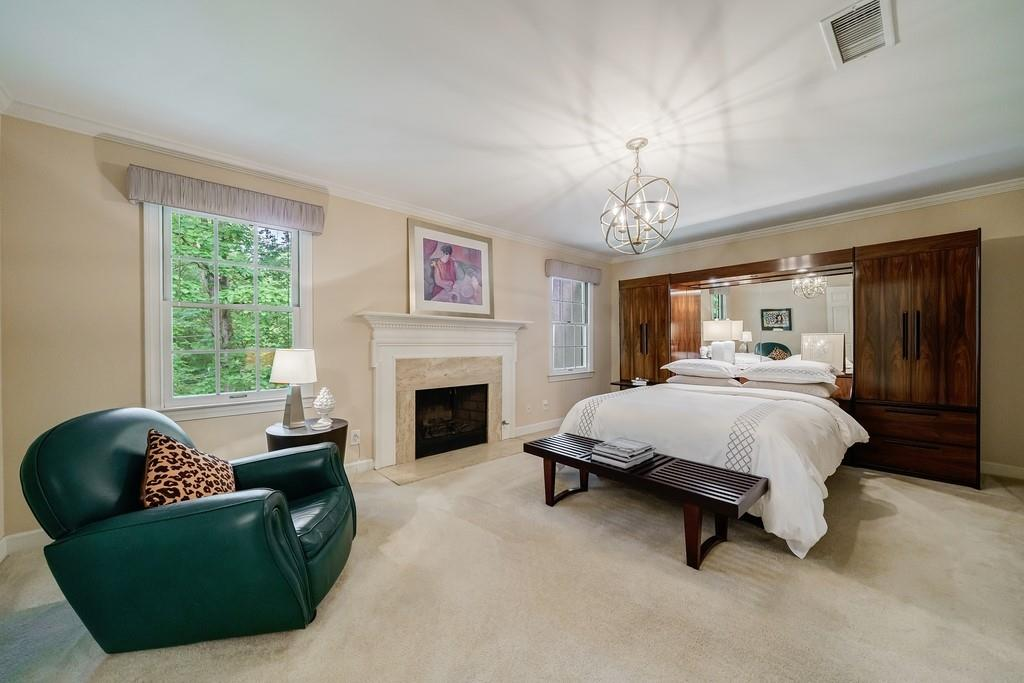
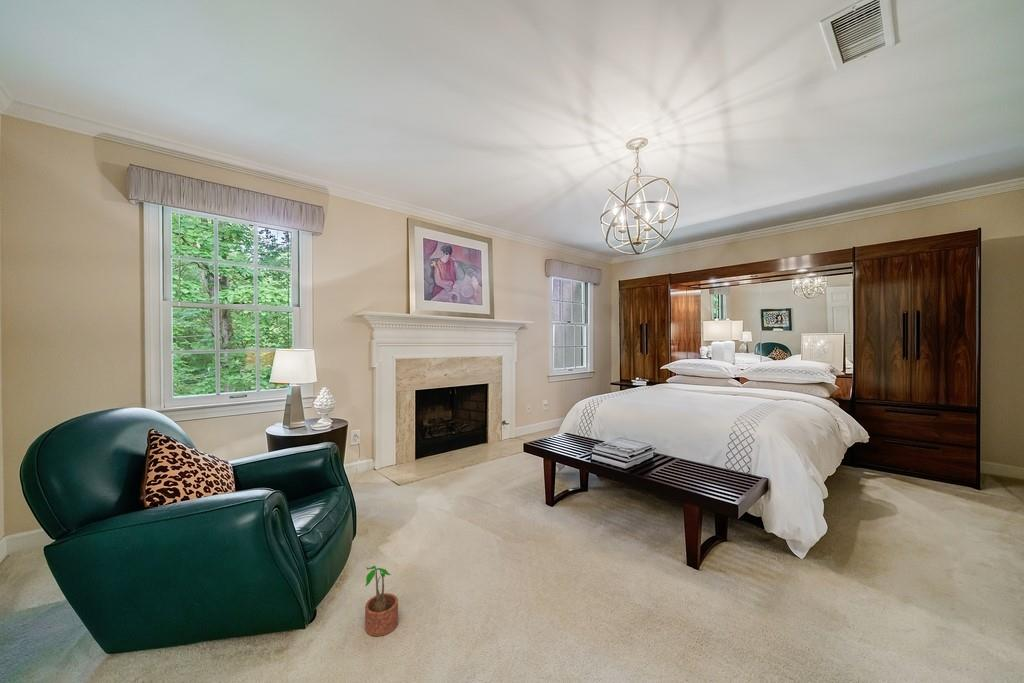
+ potted plant (378, 596)
